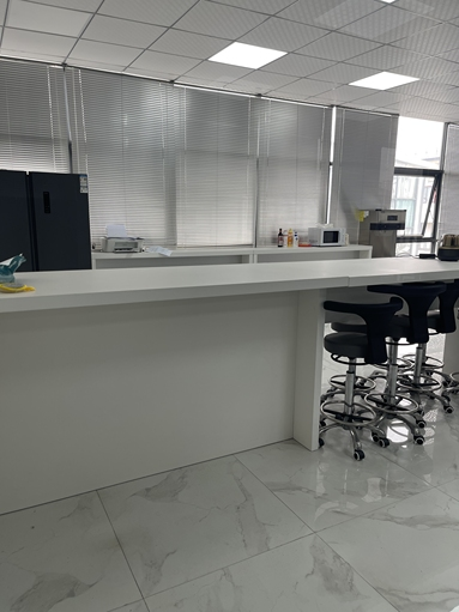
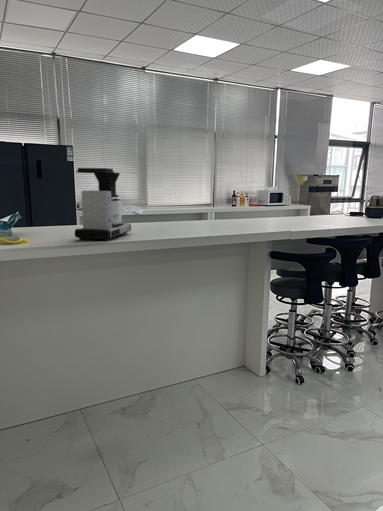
+ coffee maker (104, 203)
